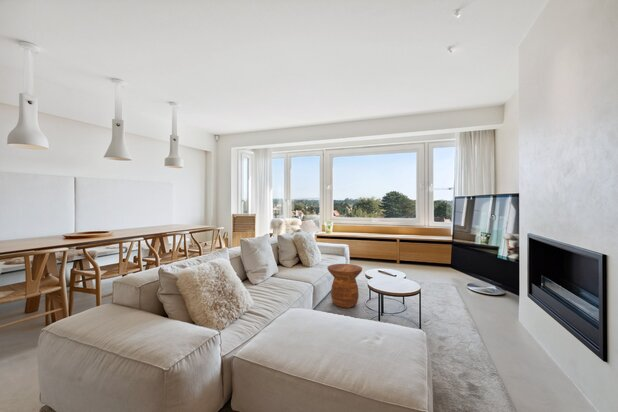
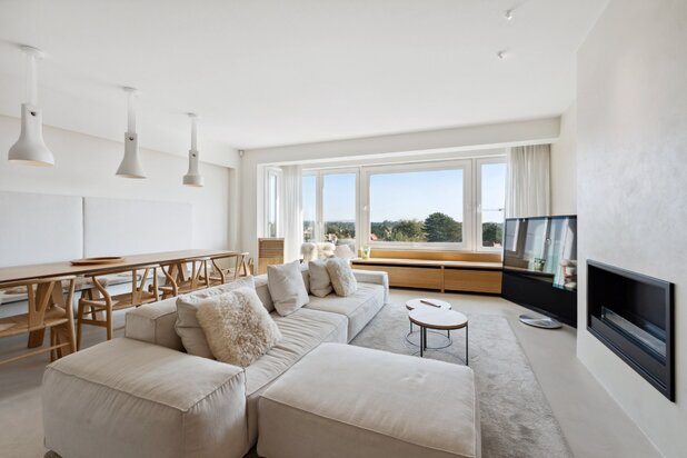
- side table (344, 285)
